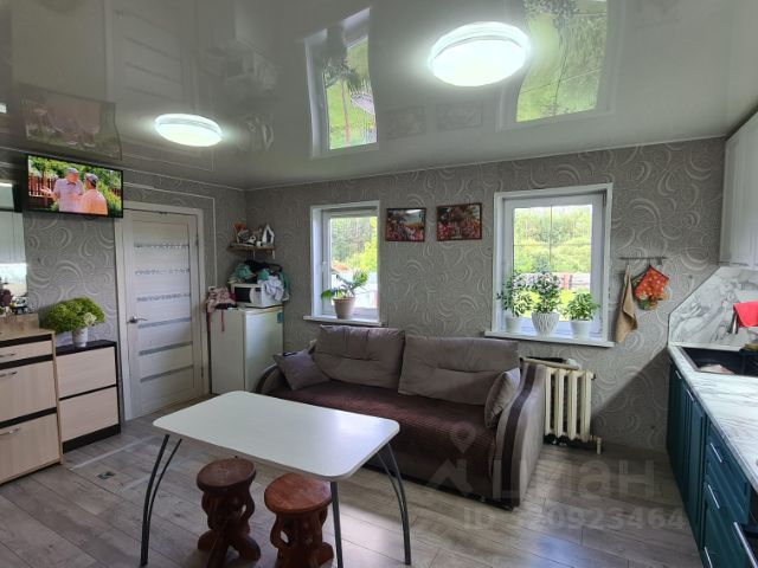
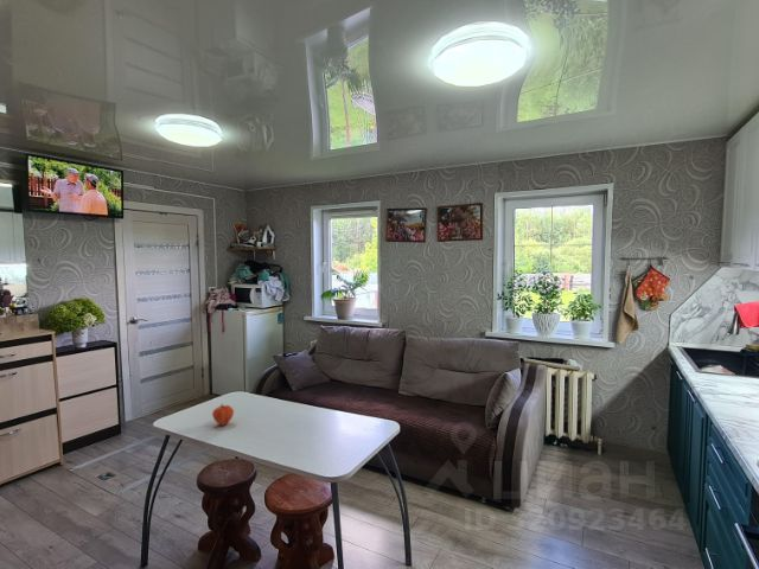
+ fruit (223, 414)
